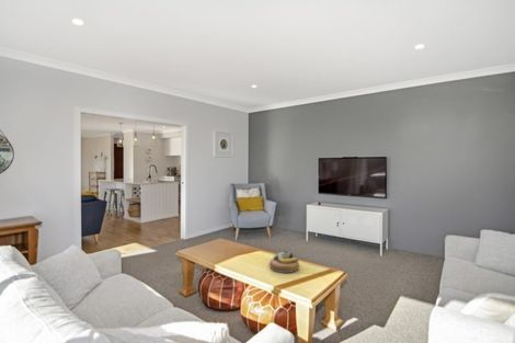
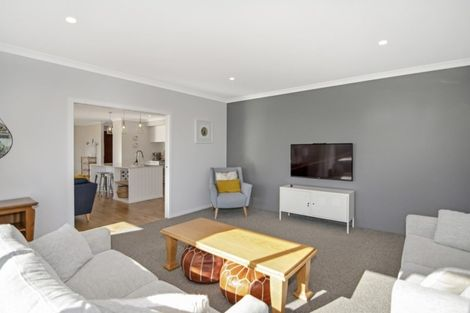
- decorative bowl (284, 259)
